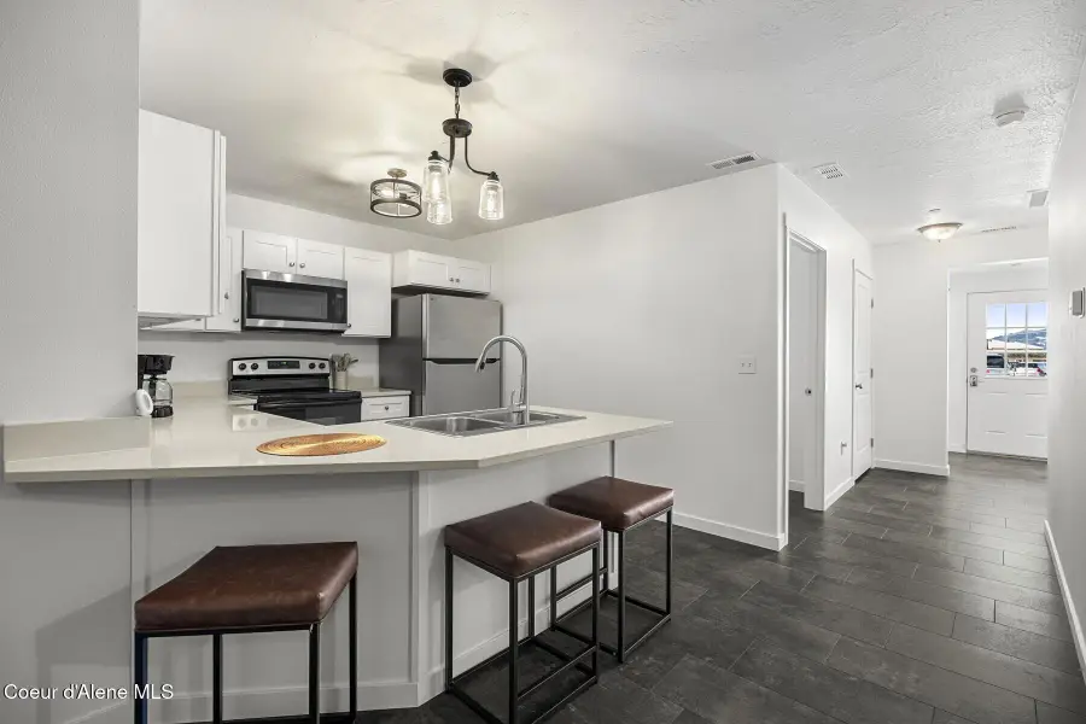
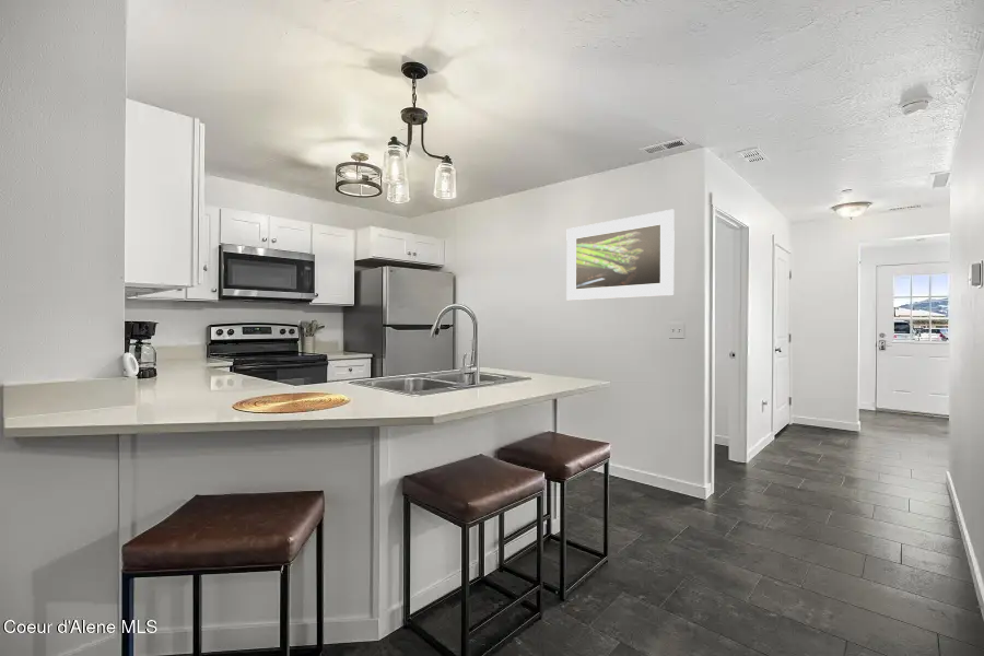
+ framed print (614, 259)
